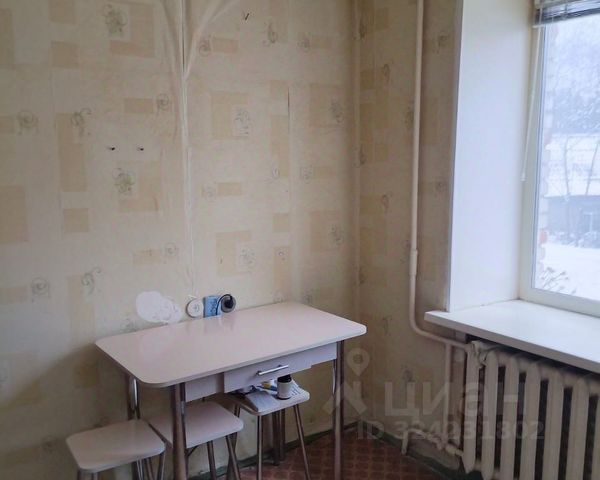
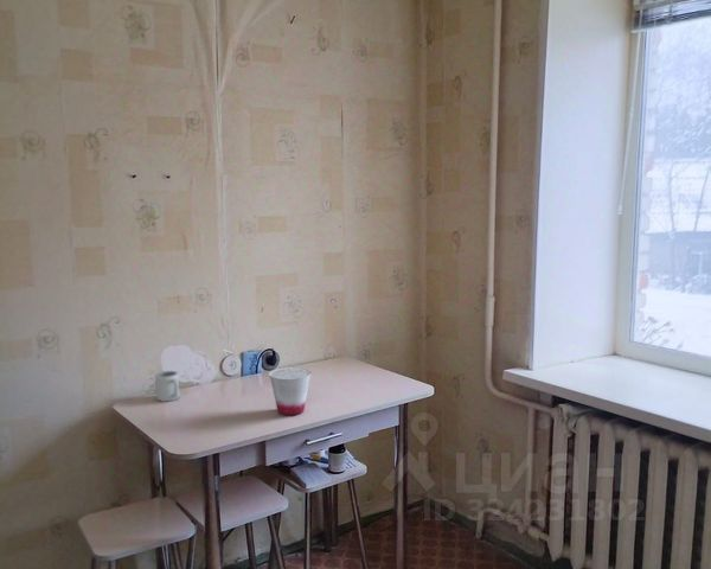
+ cup (290, 392)
+ cup (169, 386)
